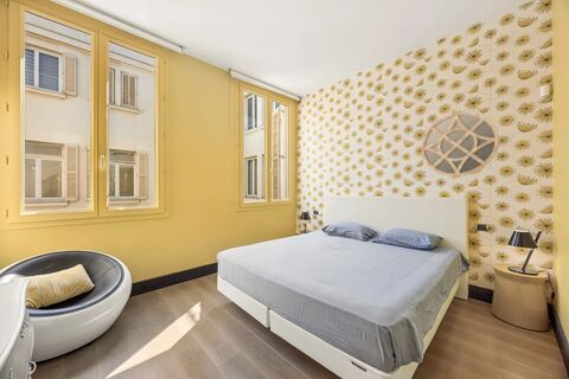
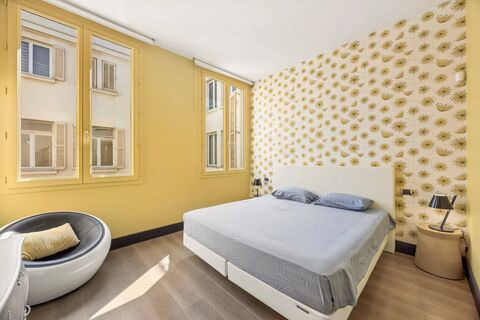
- home mirror (456, 144)
